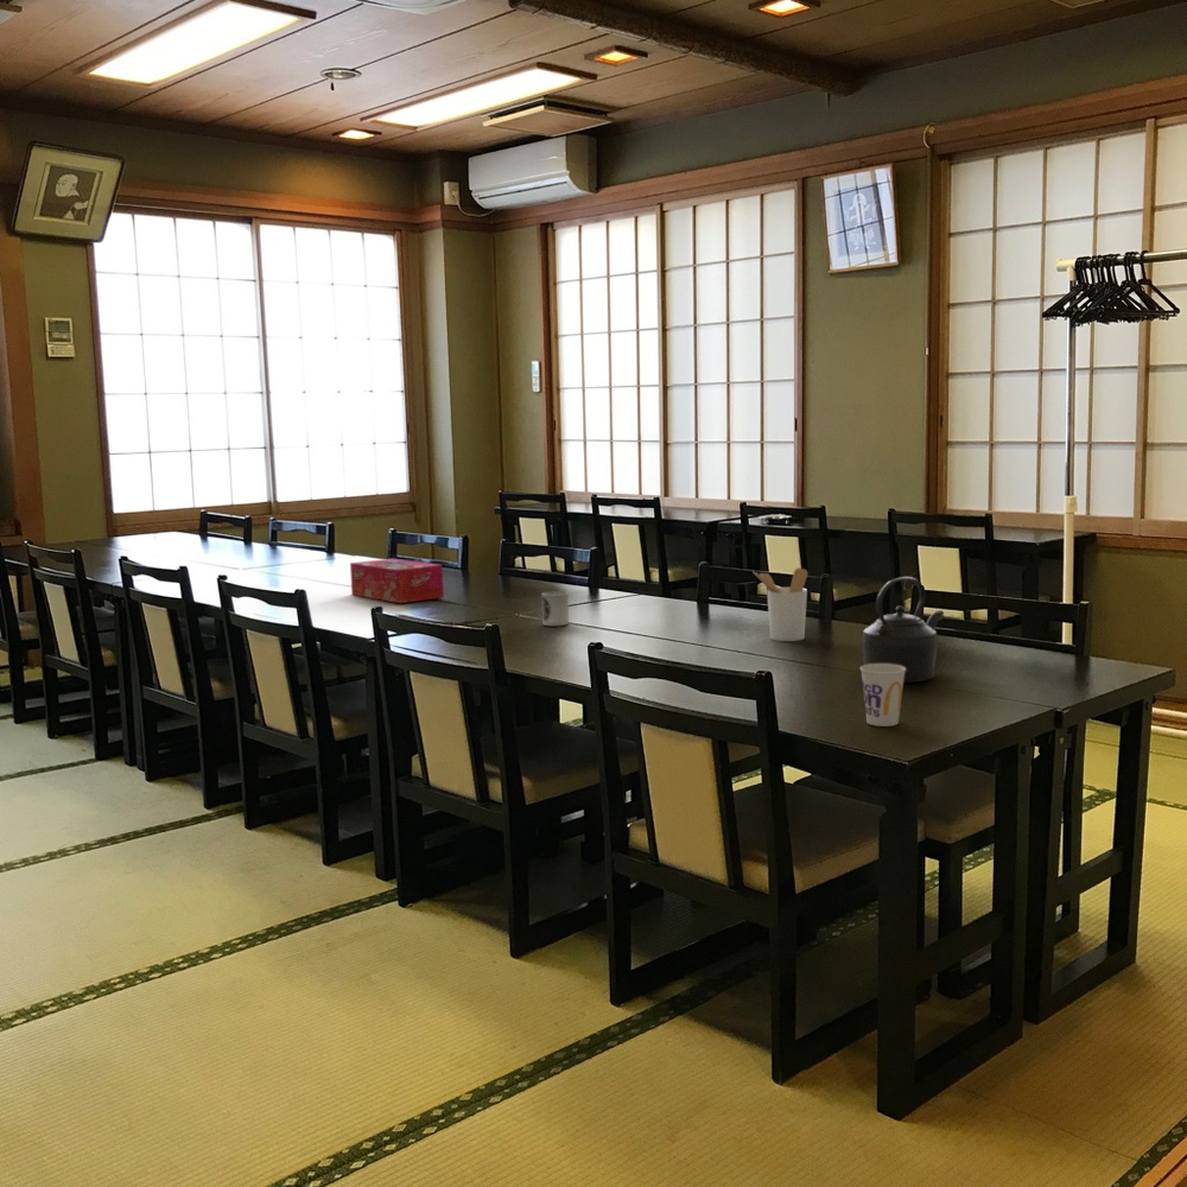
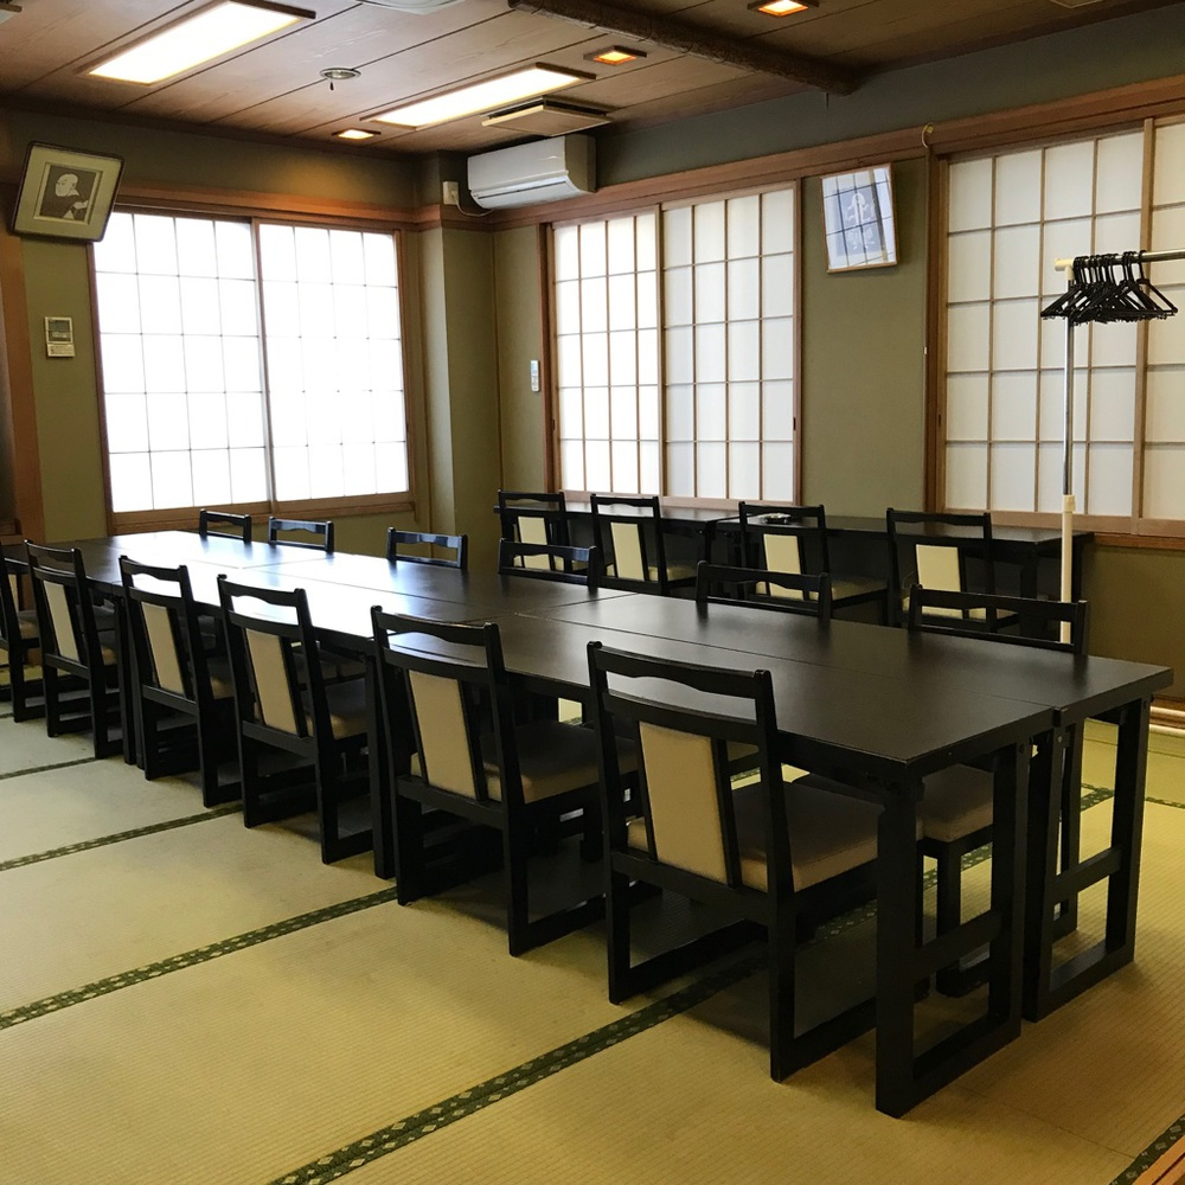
- cup (882, 694)
- kettle (909, 624)
- cup (553, 608)
- tissue box (395, 579)
- utensil holder (779, 603)
